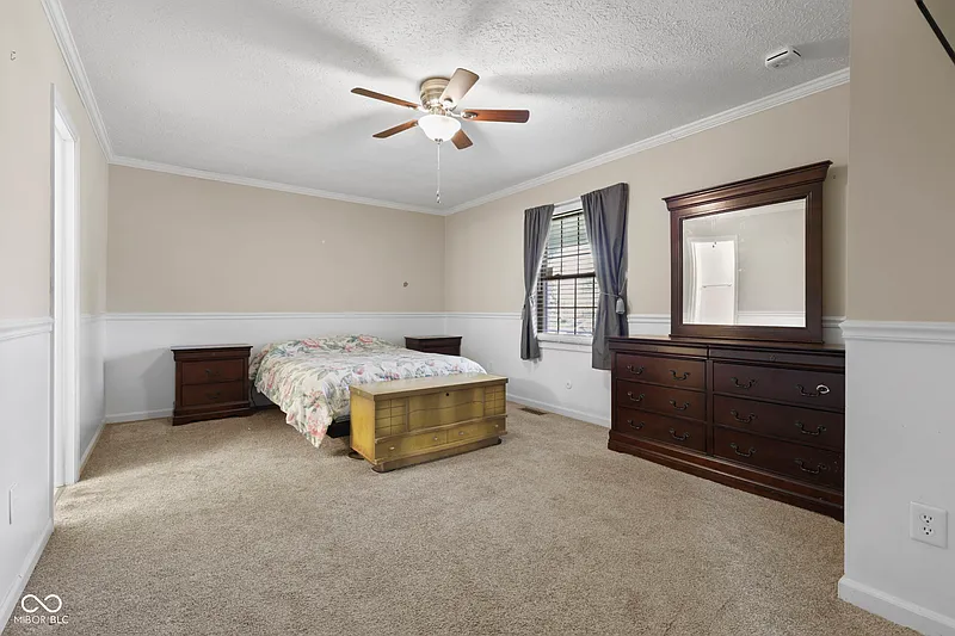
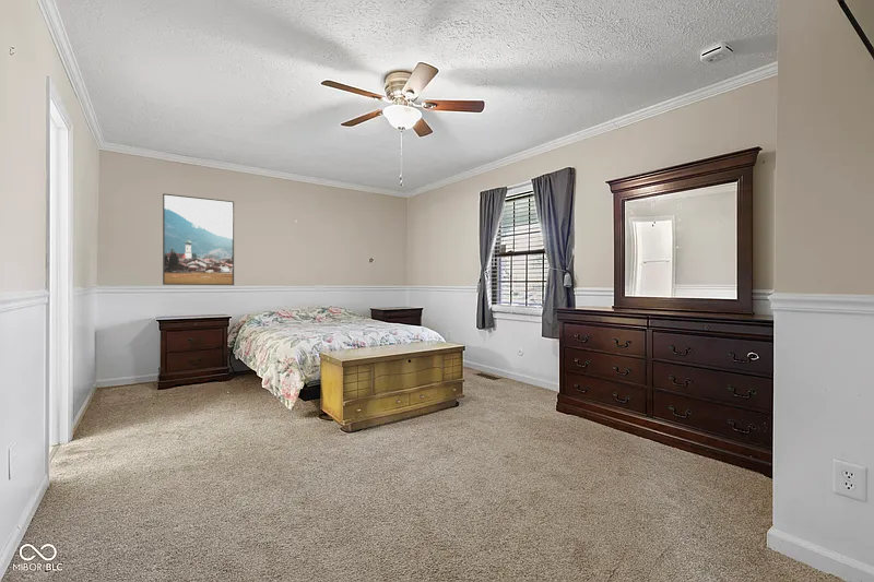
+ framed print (199, 241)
